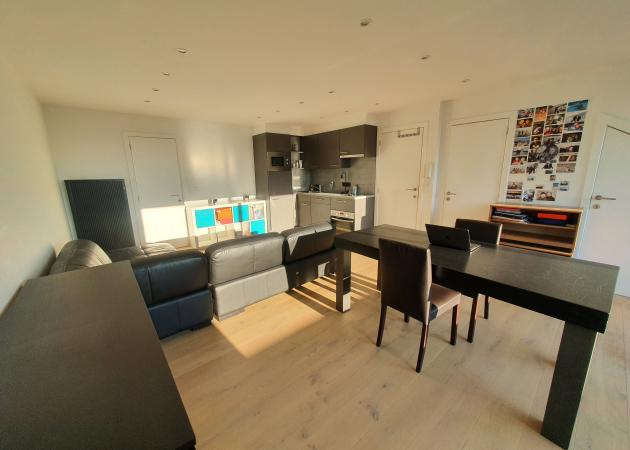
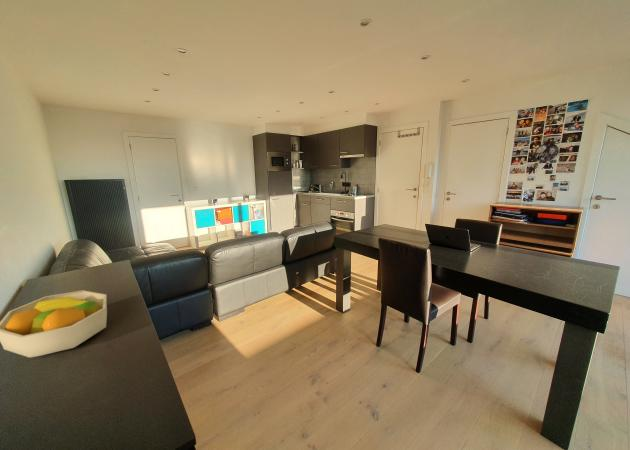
+ fruit bowl (58, 316)
